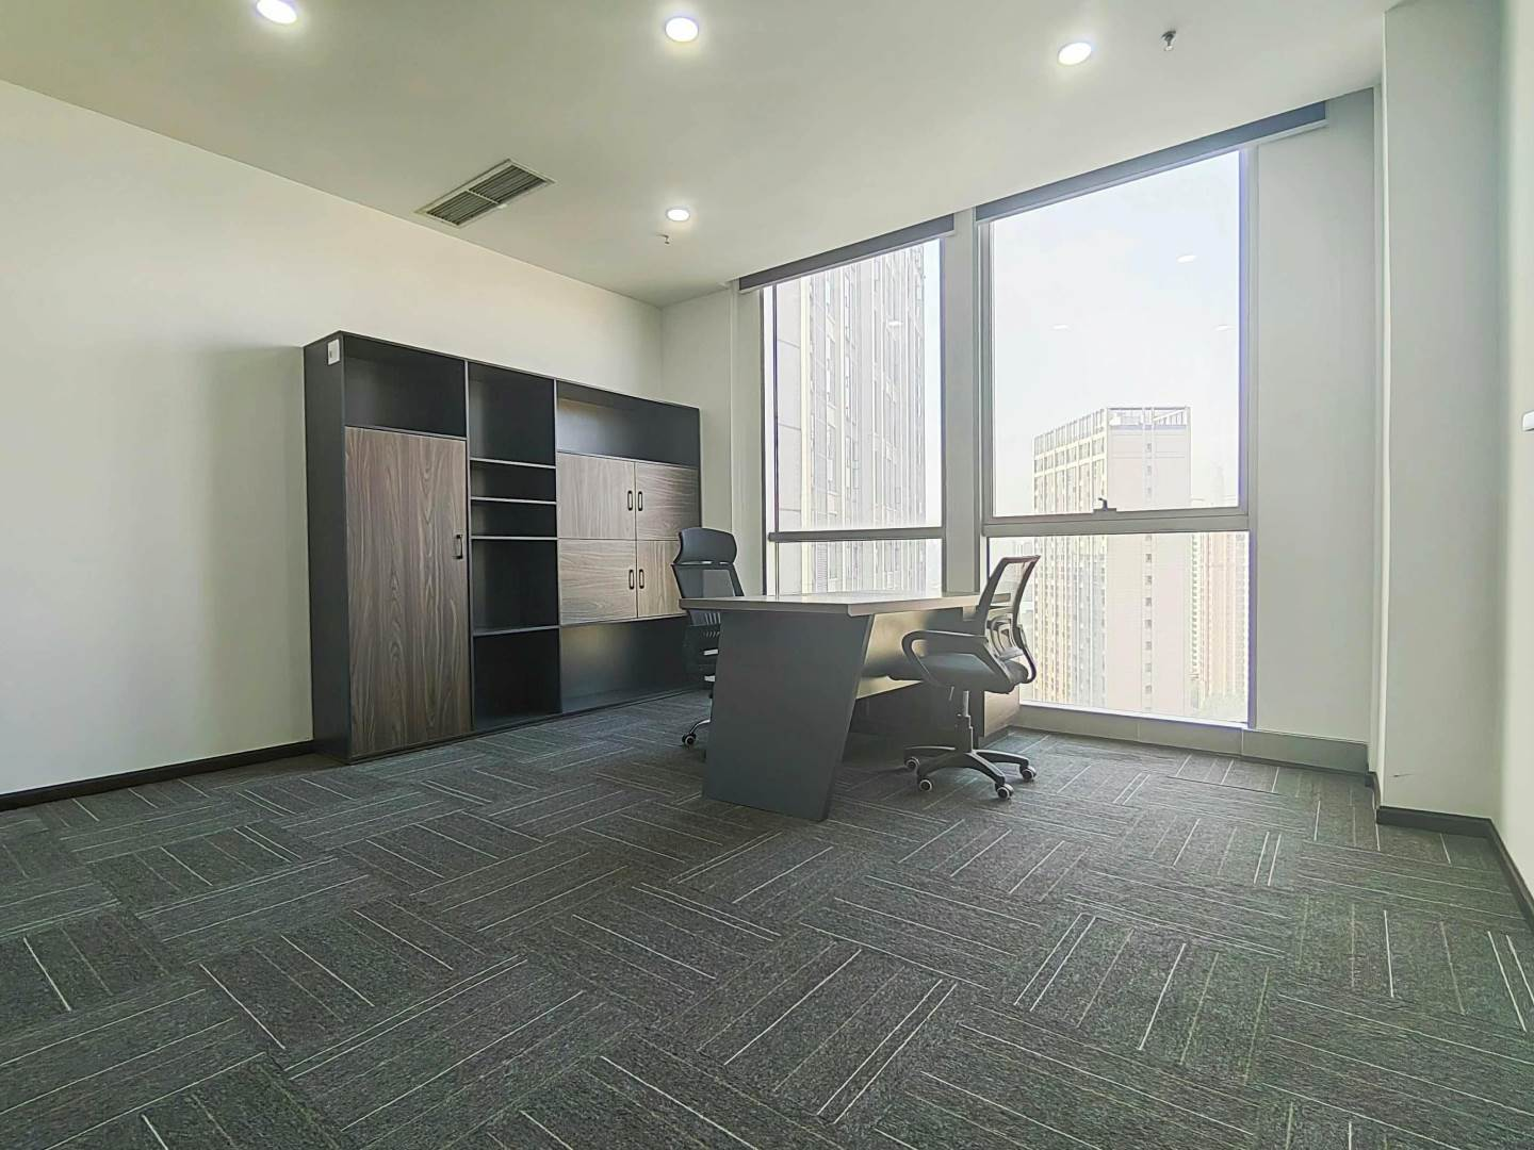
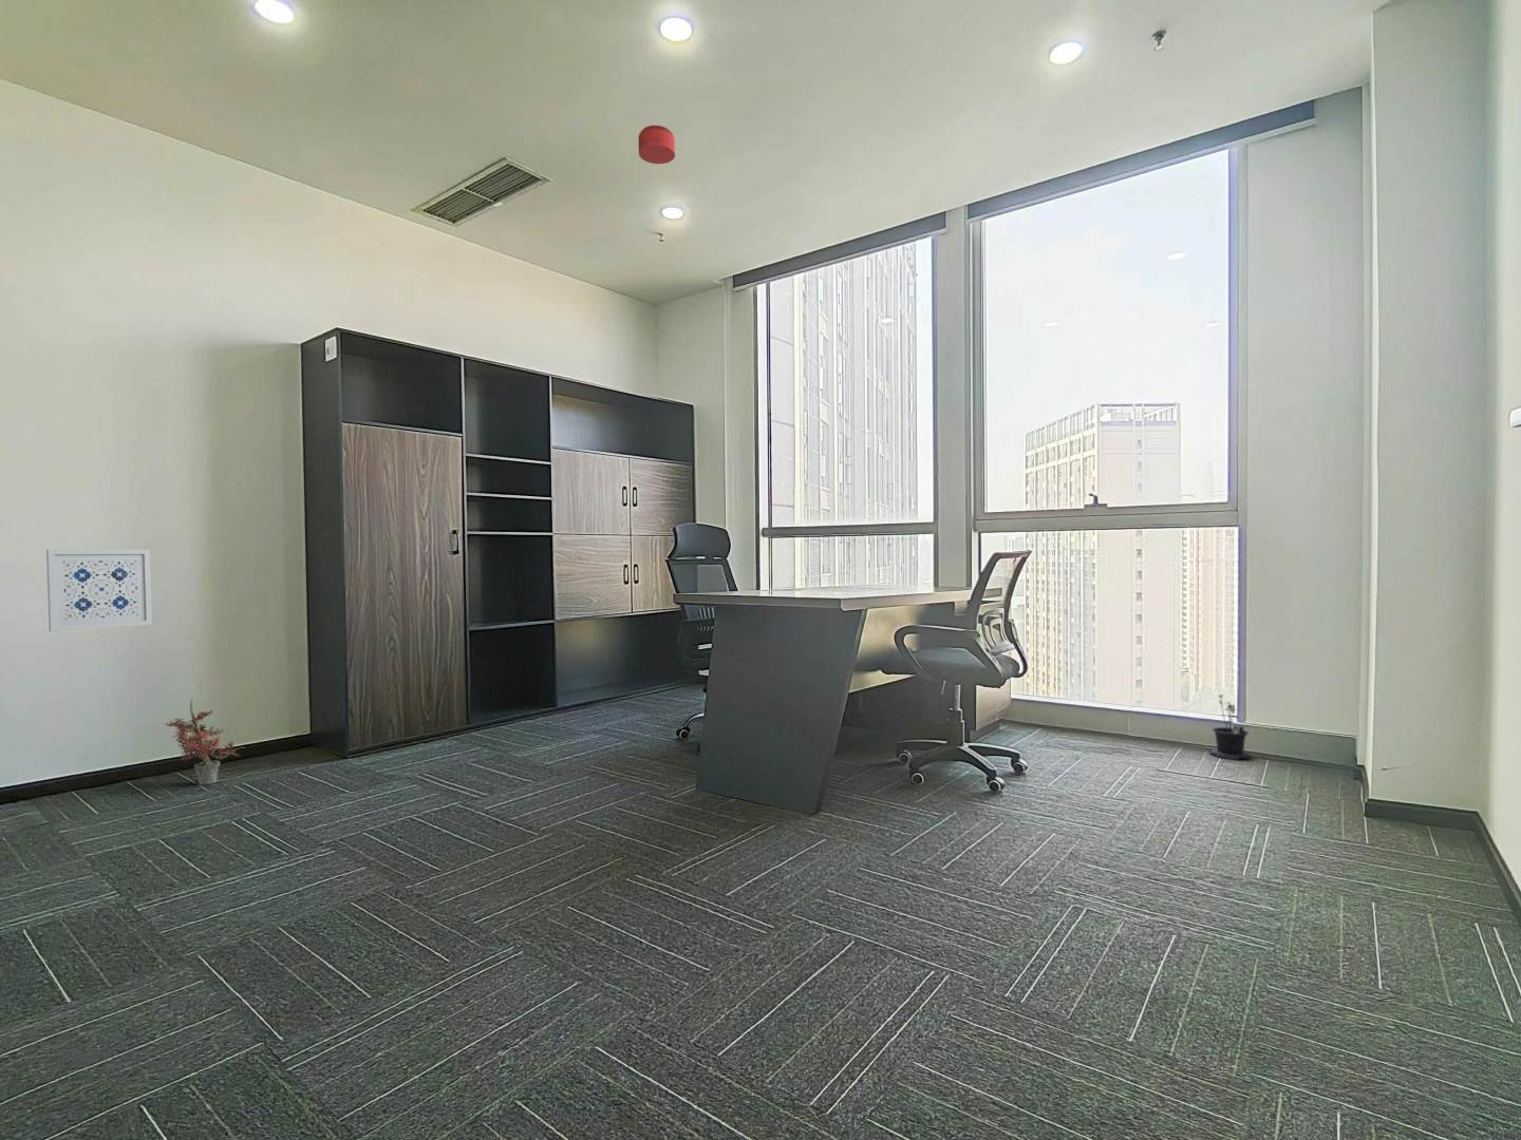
+ wall art (102, 588)
+ potted plant (201, 739)
+ potted plant (1230, 724)
+ smoke detector (656, 144)
